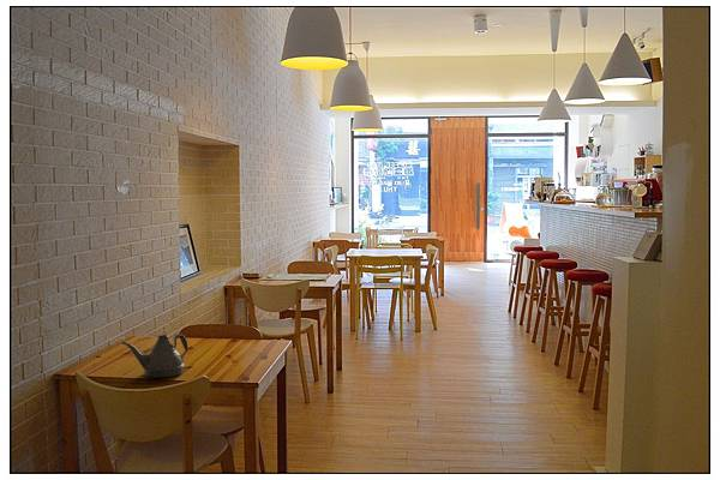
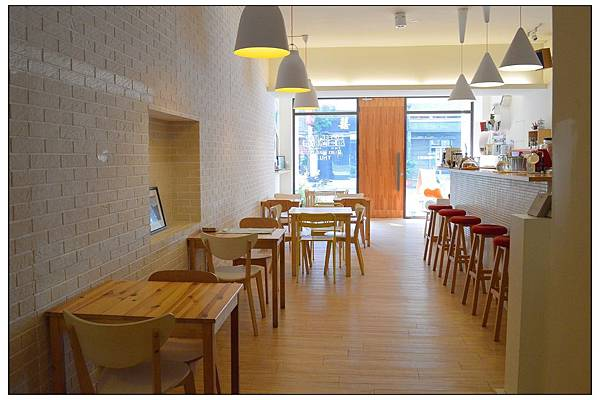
- teapot (155, 355)
